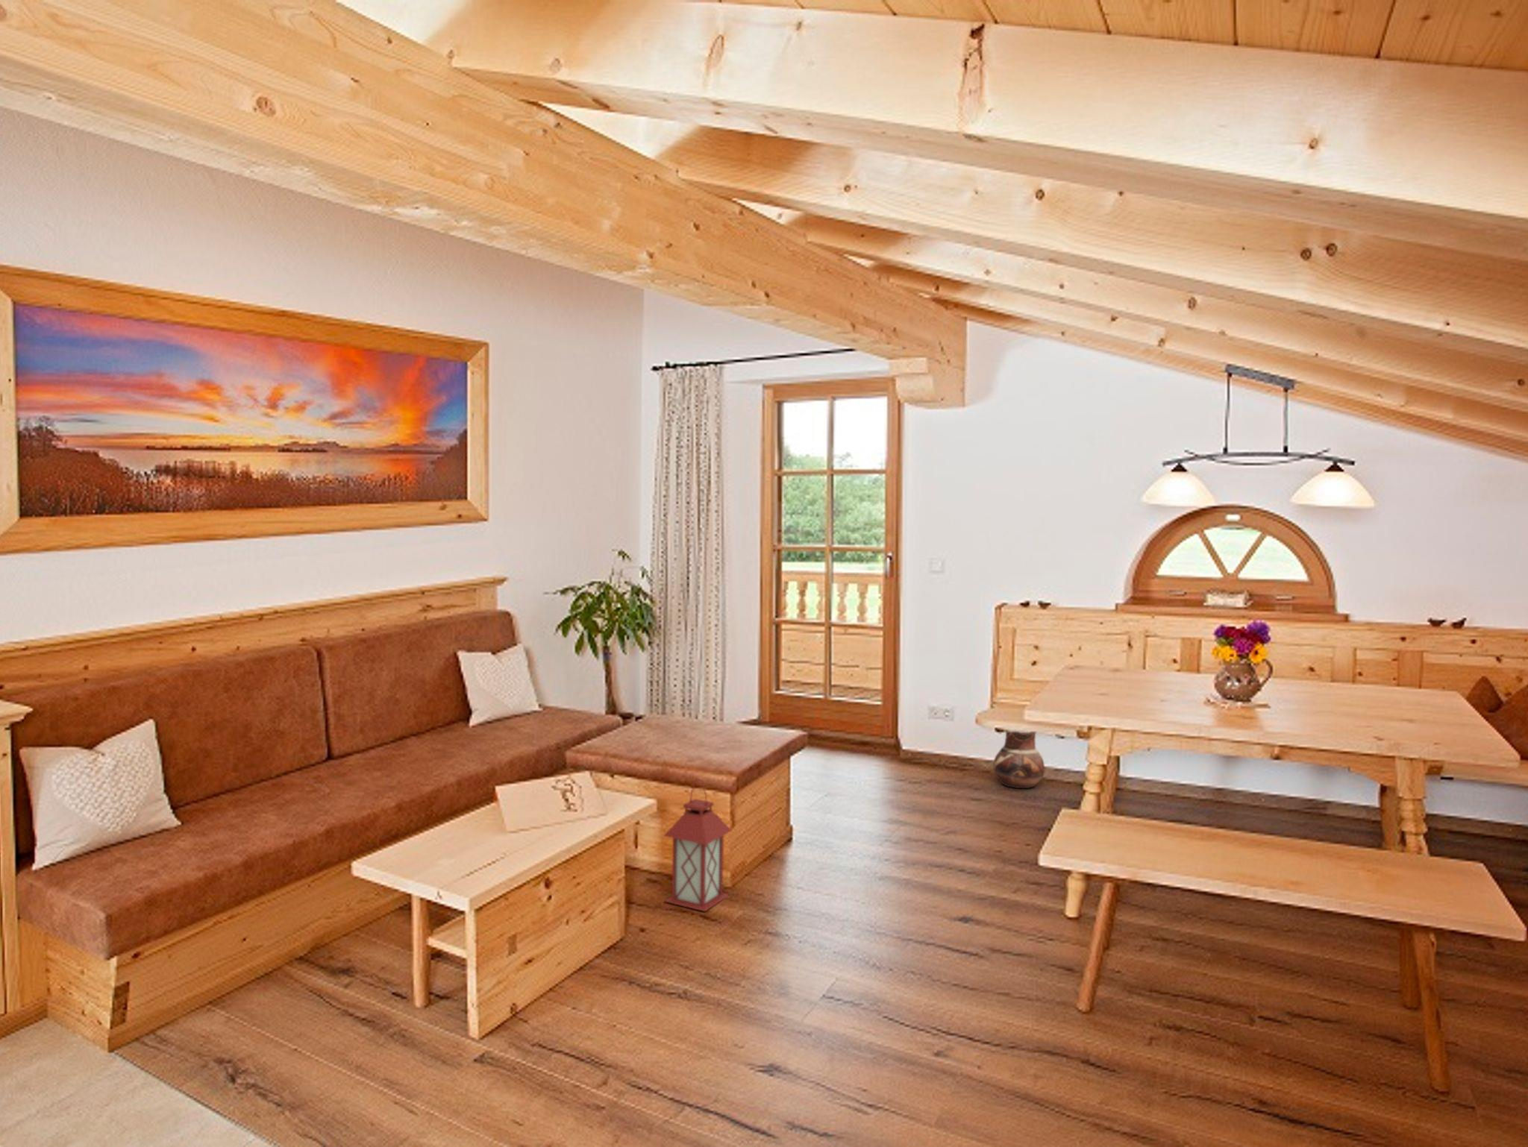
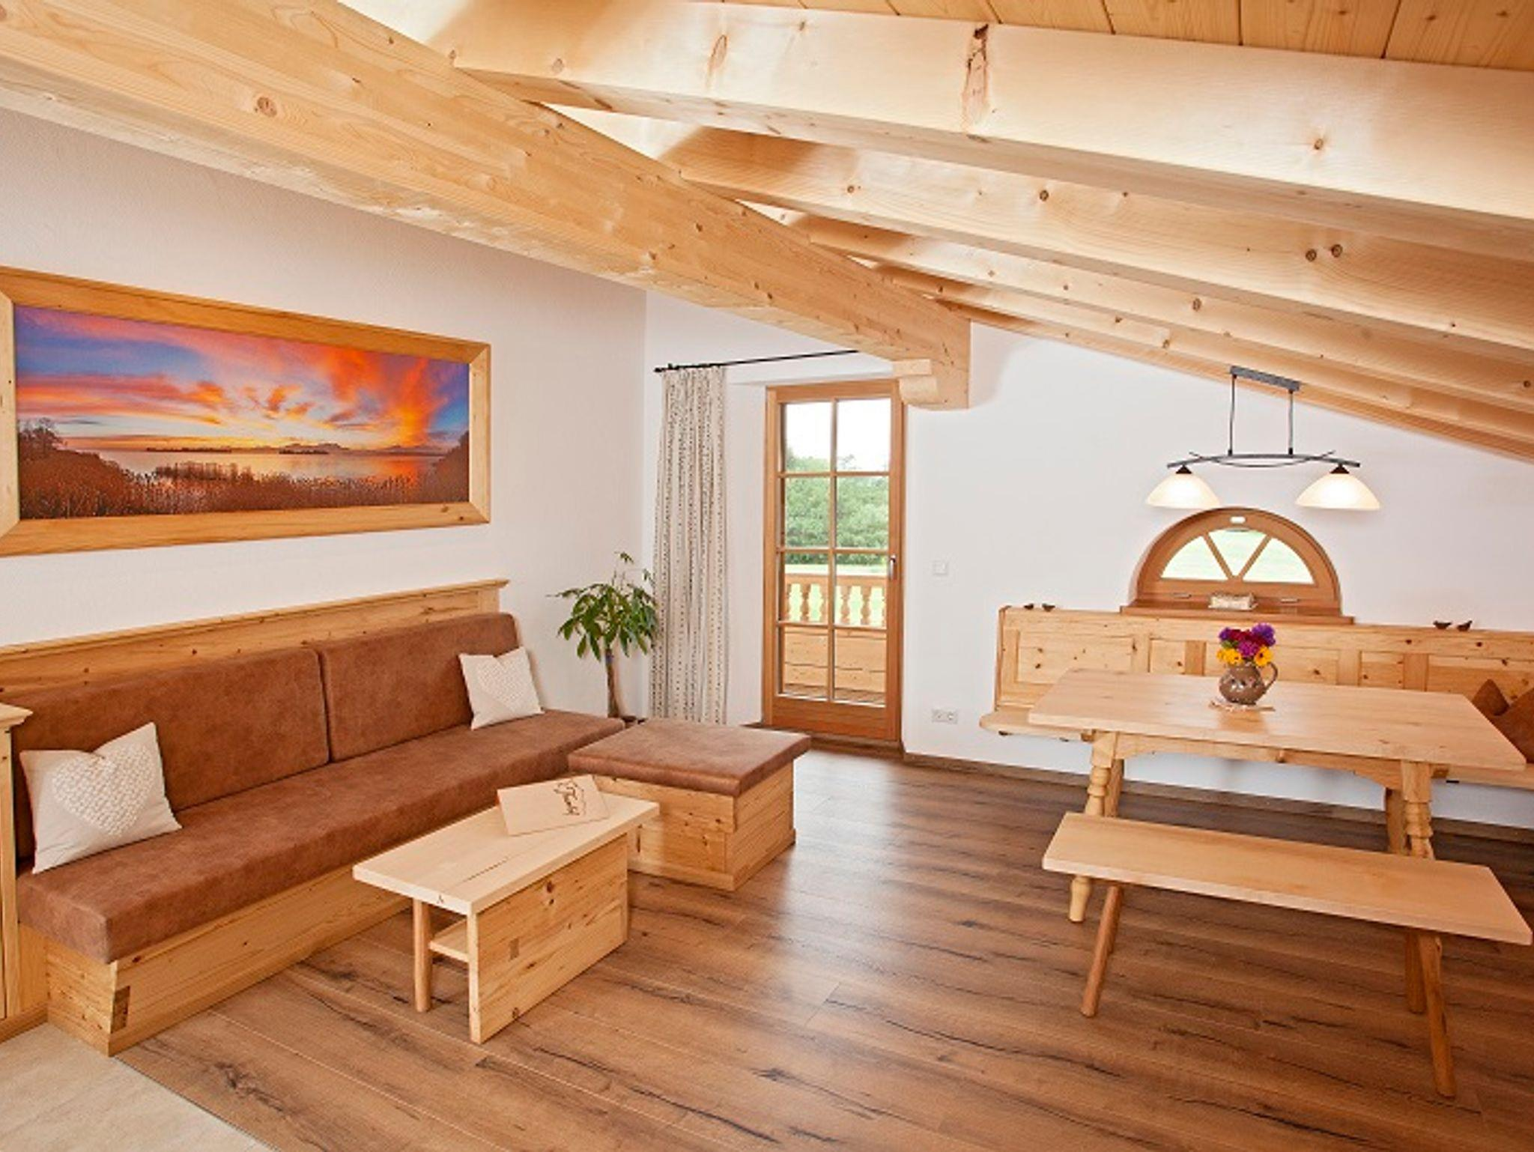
- ceramic pot (1019, 755)
- lantern (698, 839)
